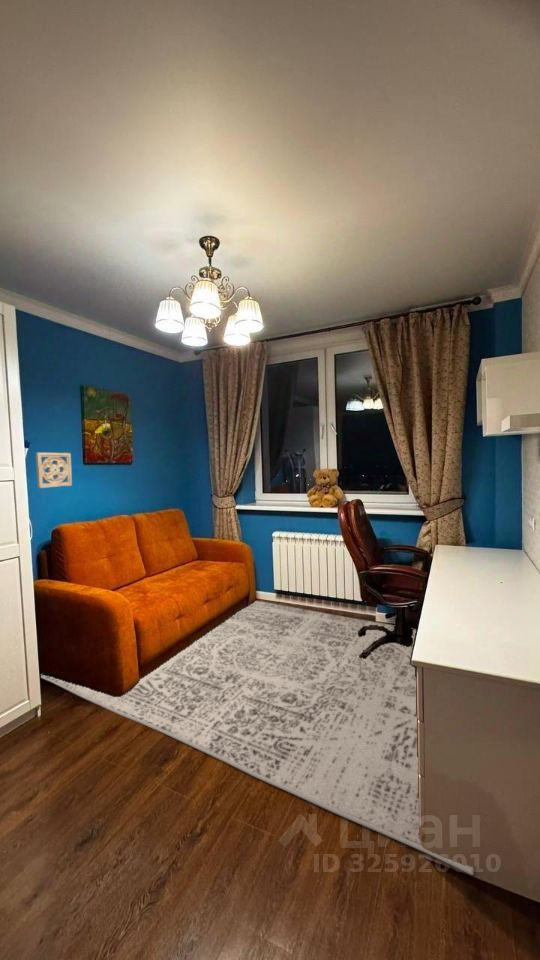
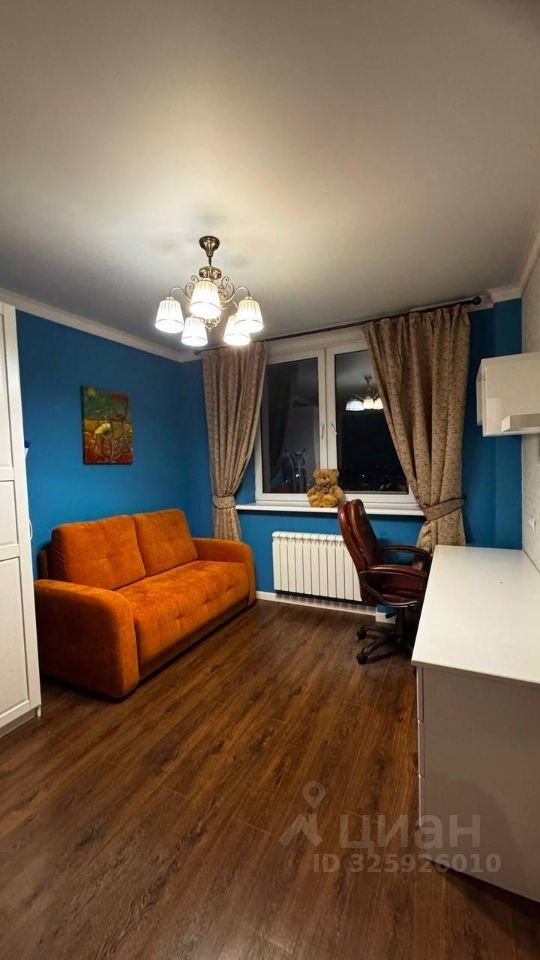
- rug (271, 658)
- wall ornament (54, 470)
